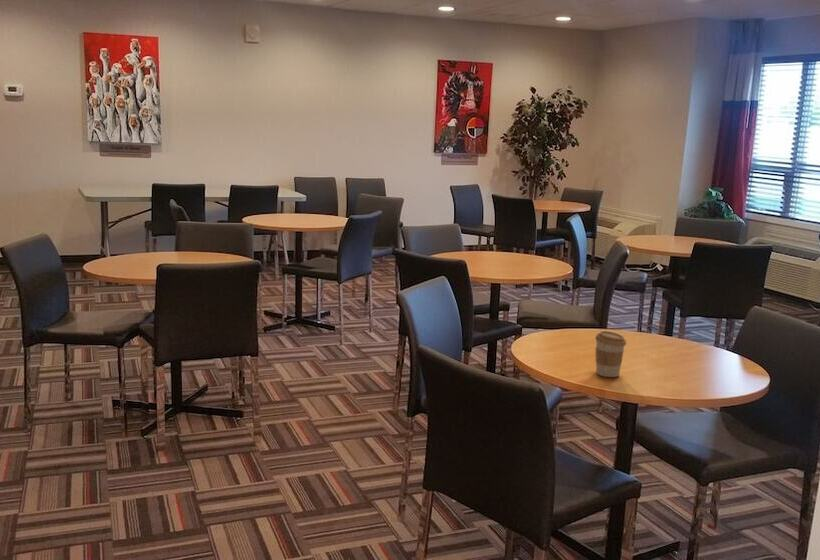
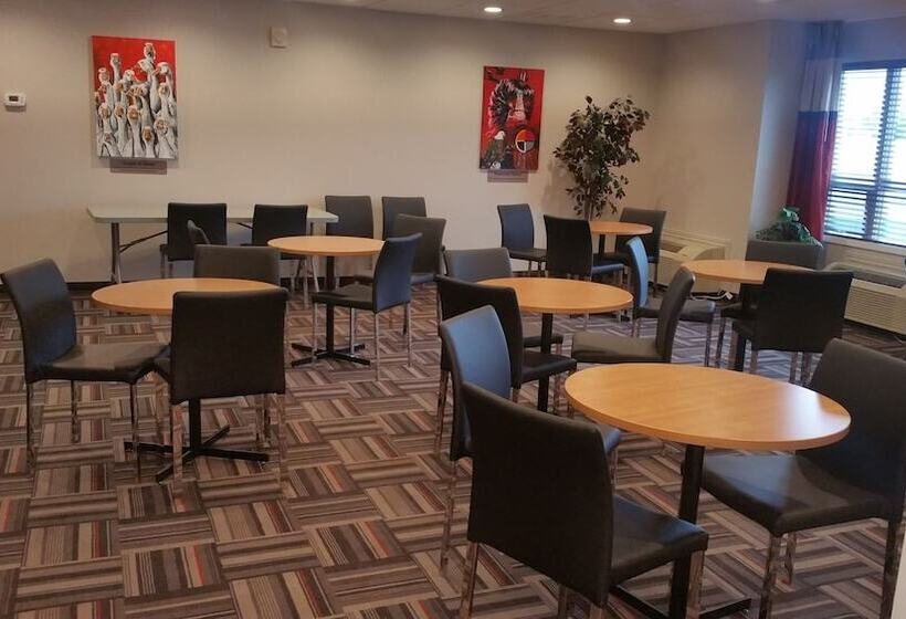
- coffee cup (609, 353)
